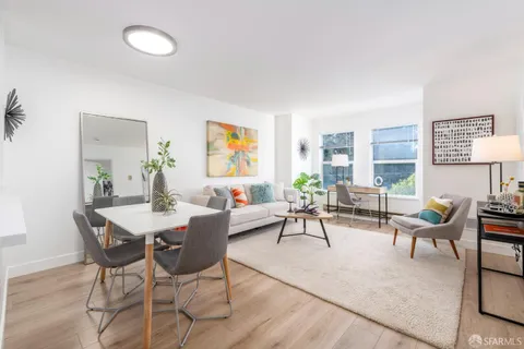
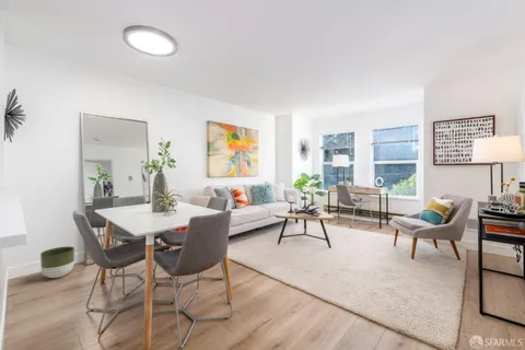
+ planter (58, 262)
